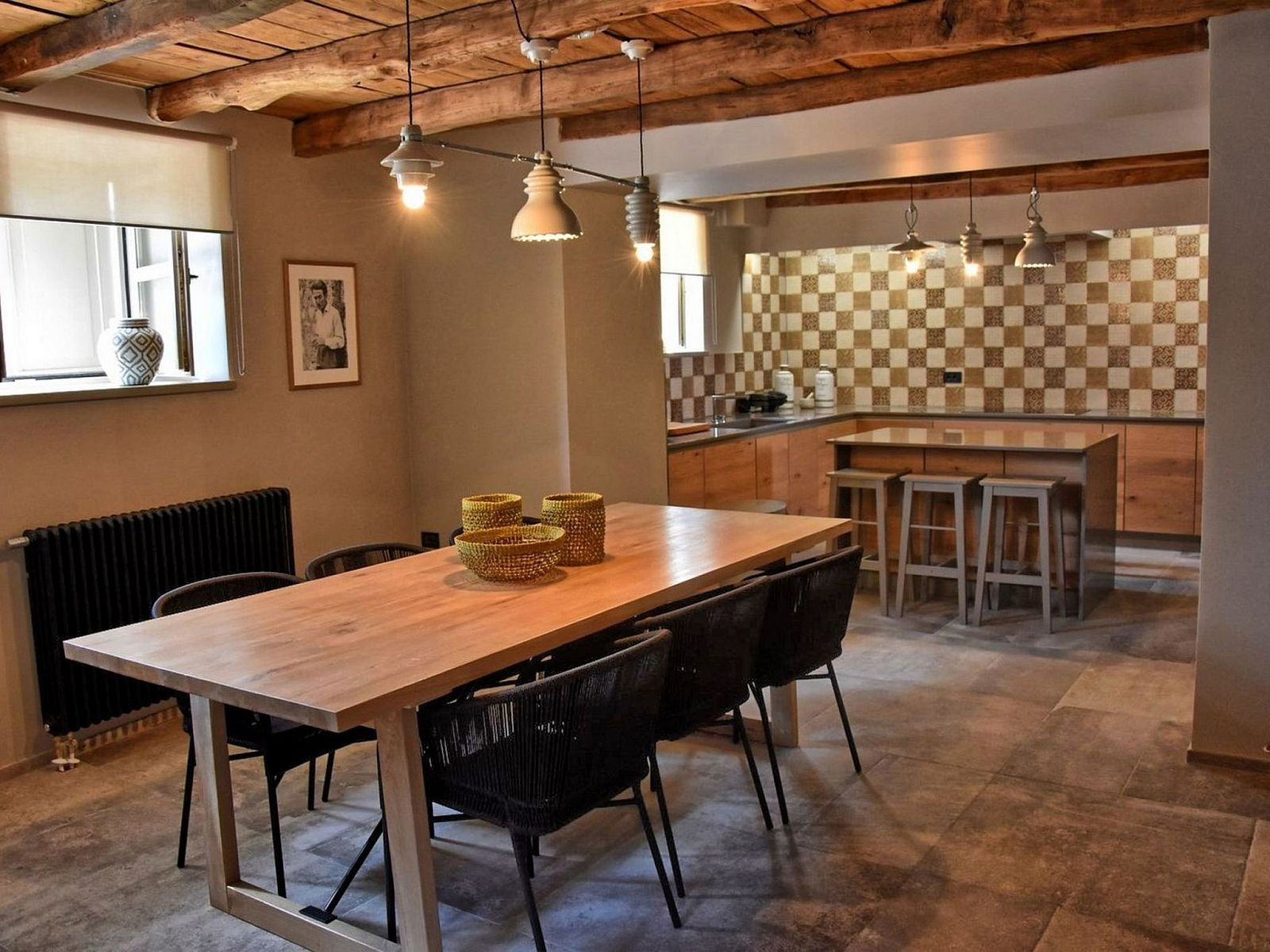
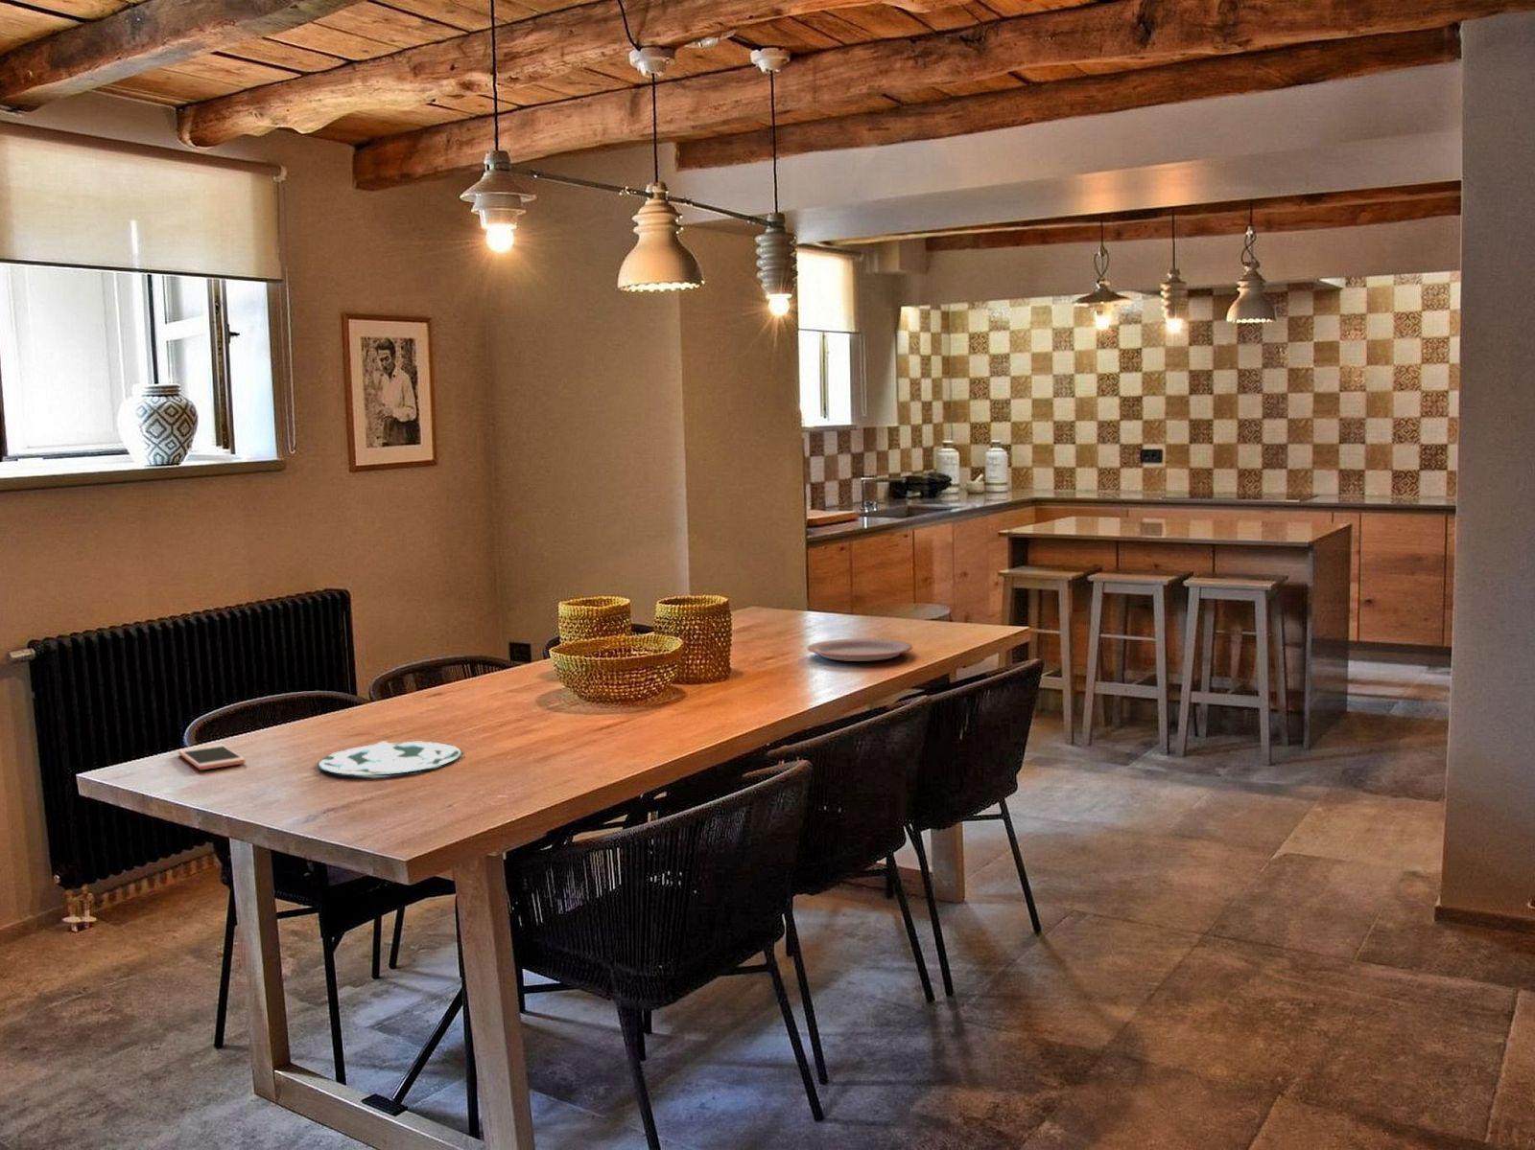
+ cell phone (212, 756)
+ plate (390, 751)
+ plate (859, 651)
